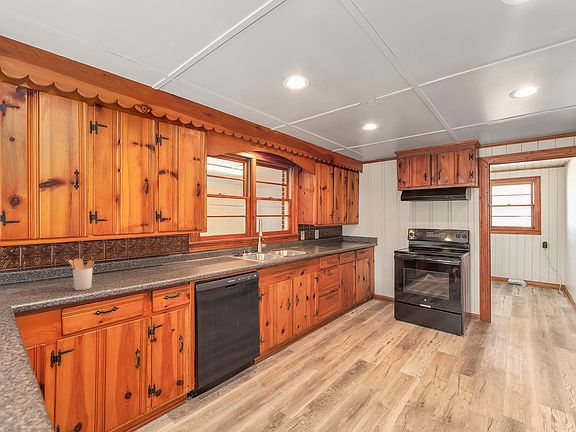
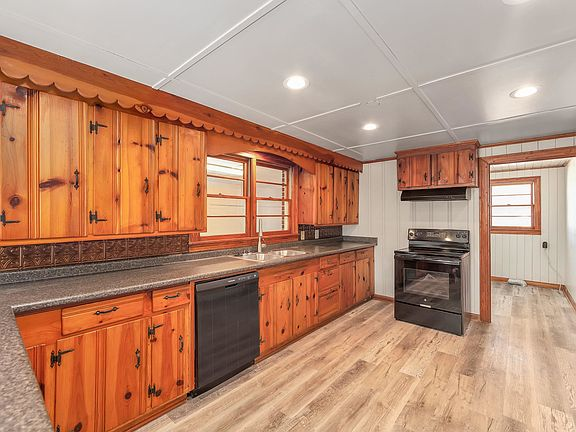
- utensil holder (80, 273)
